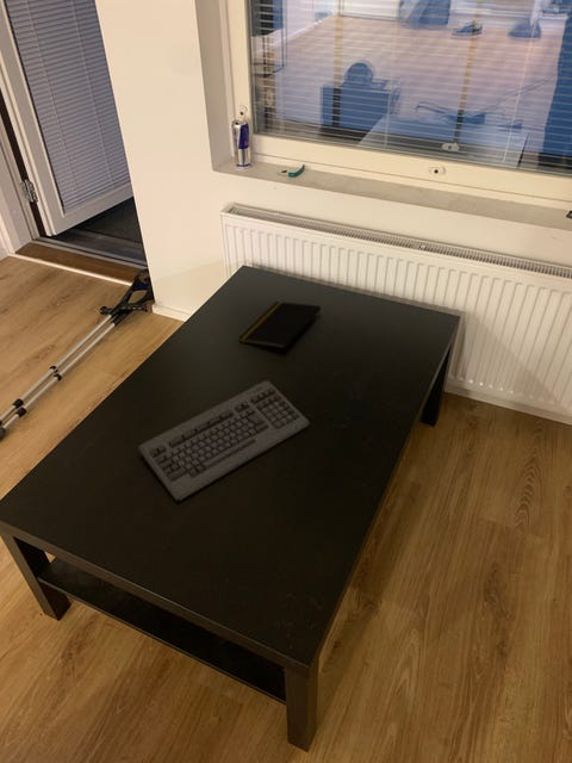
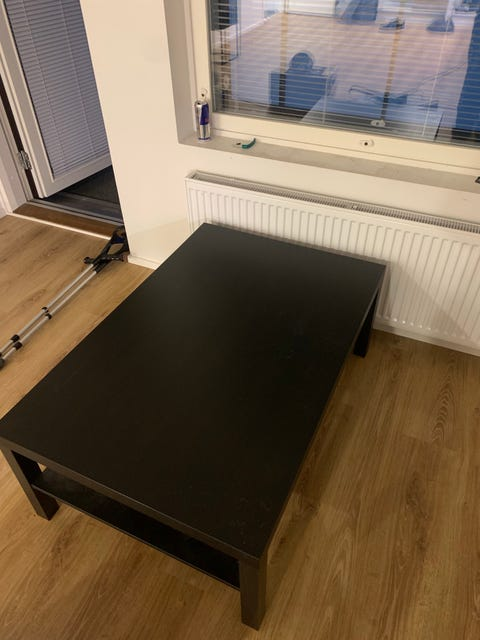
- keyboard (225, 434)
- notepad (280, 323)
